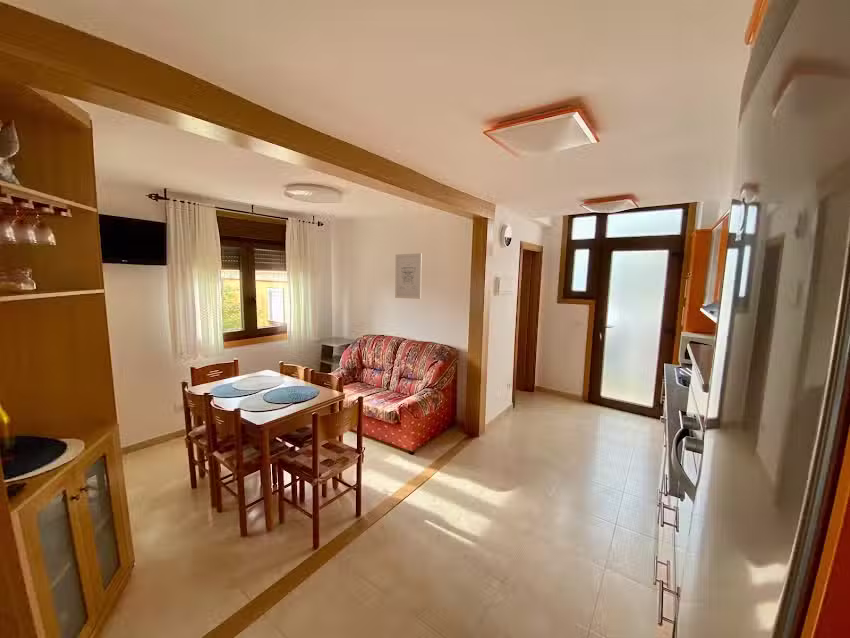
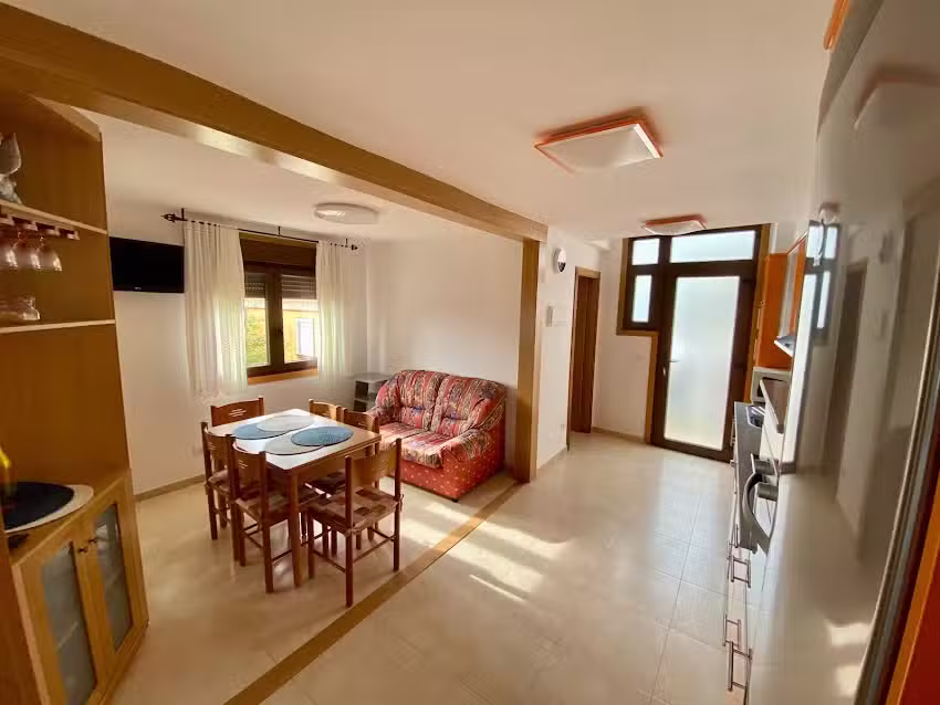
- wall art (408, 276)
